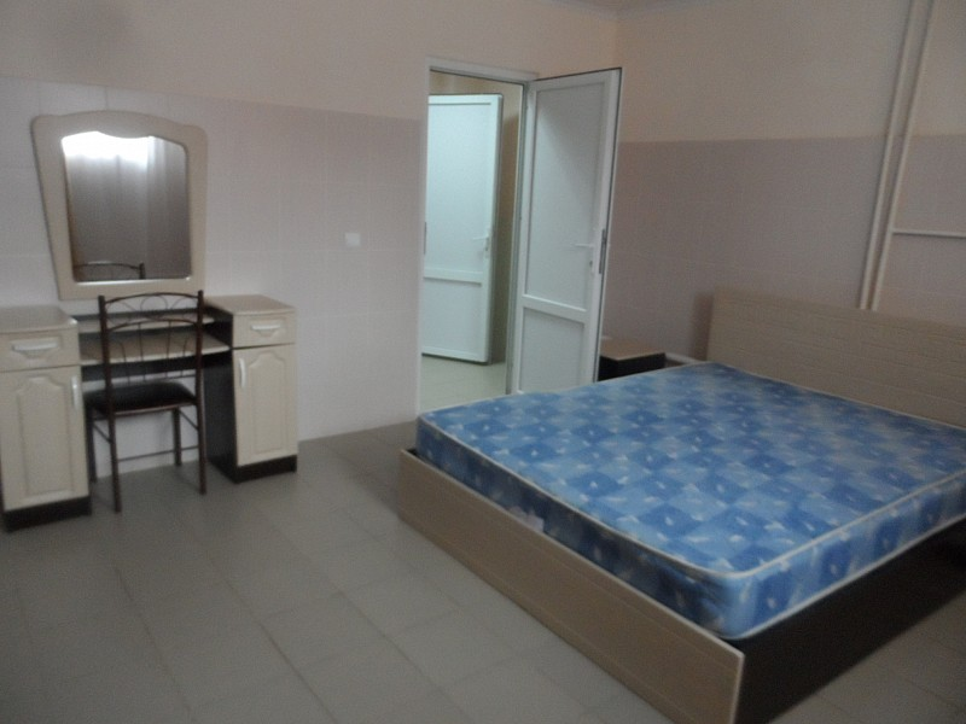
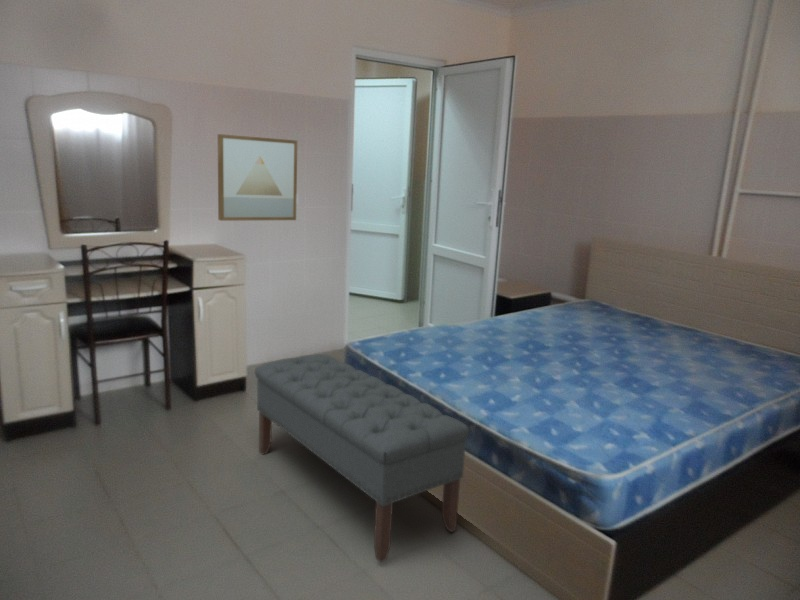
+ wall art (258, 179)
+ bench (349, 438)
